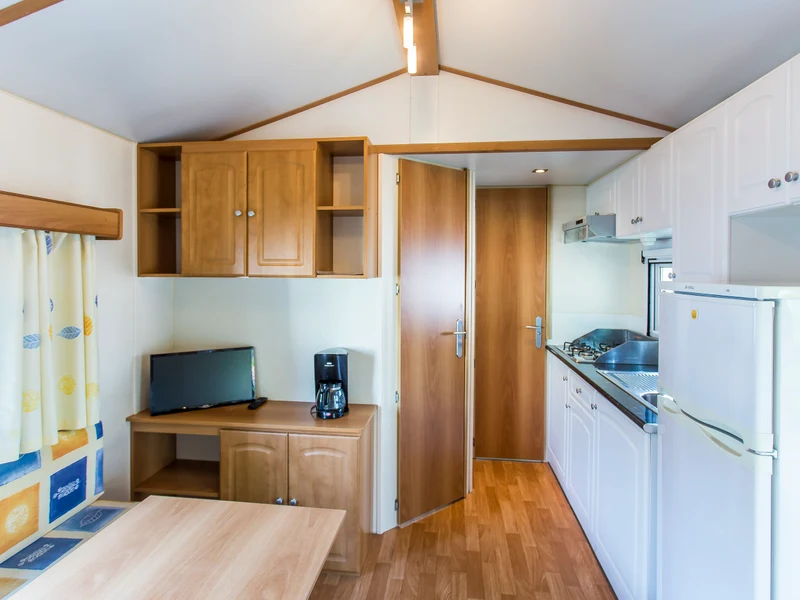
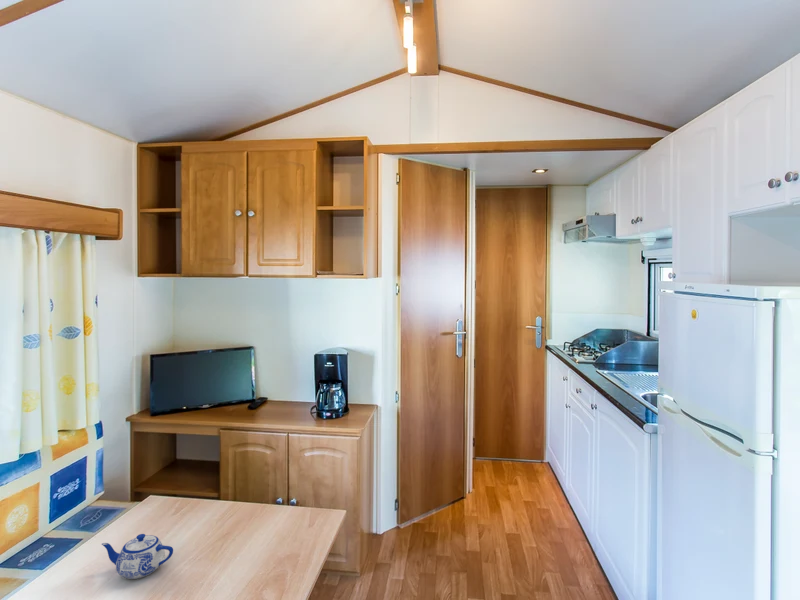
+ teapot (137, 552)
